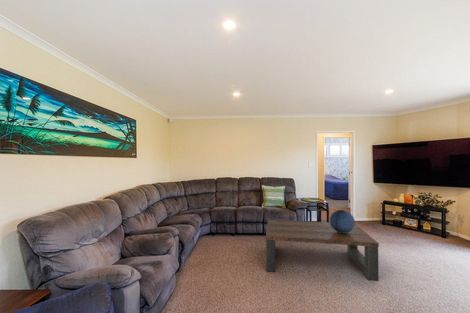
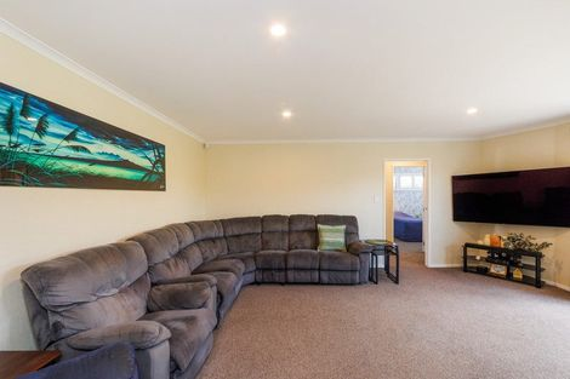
- coffee table (314, 242)
- decorative sphere (342, 221)
